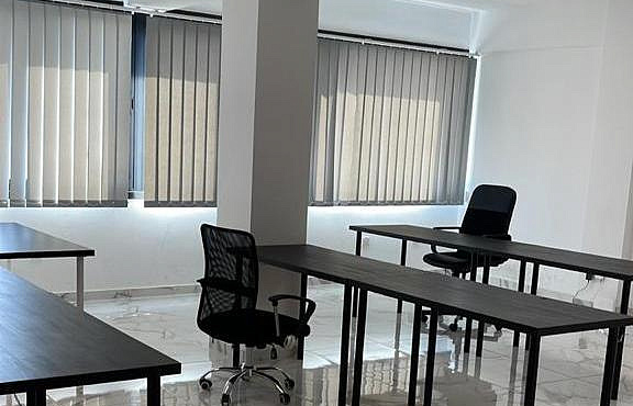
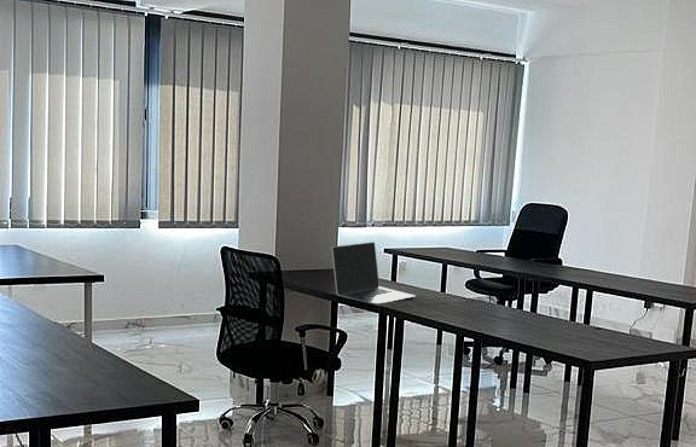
+ laptop (373, 272)
